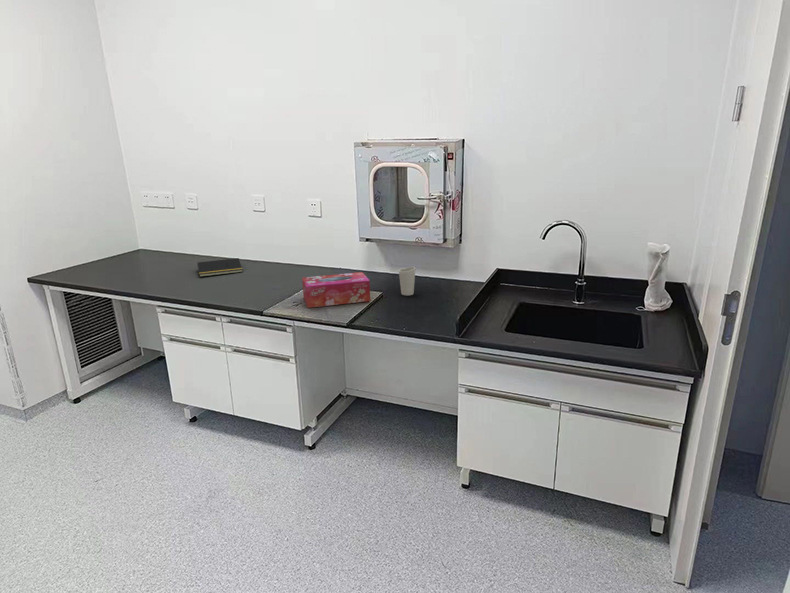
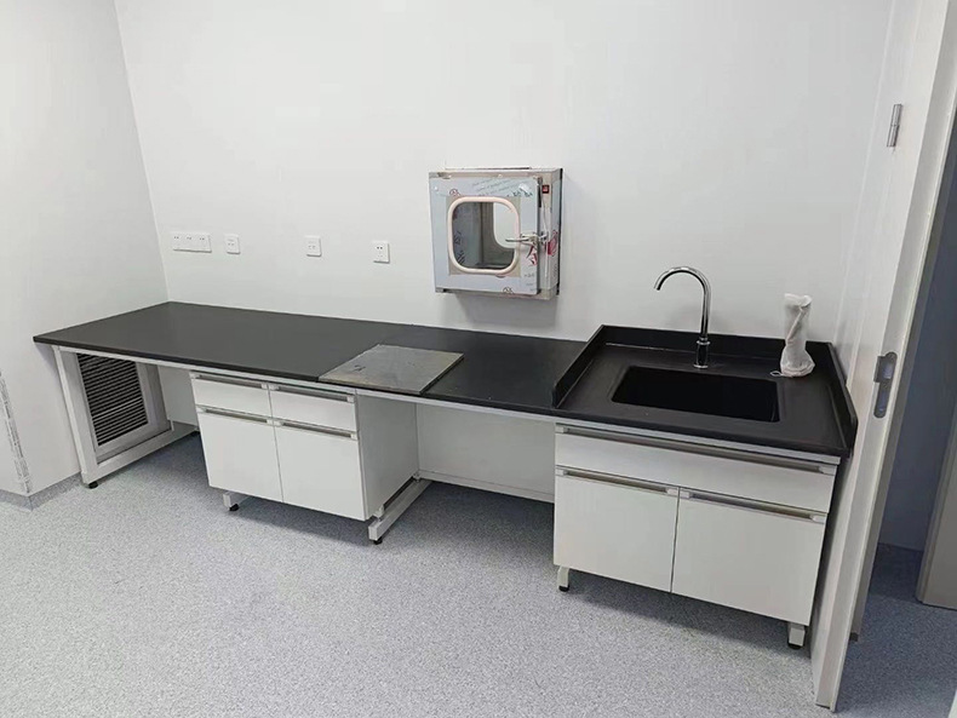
- tissue box (335, 289)
- notepad (219, 267)
- cup (407, 280)
